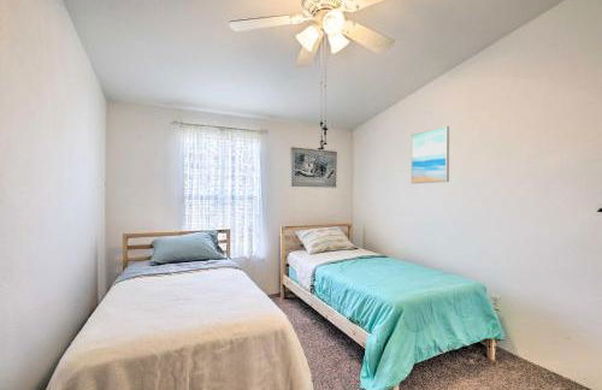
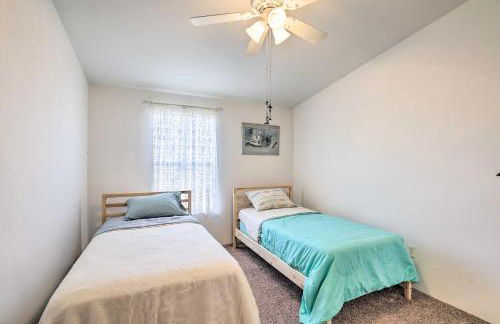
- wall art (429, 156)
